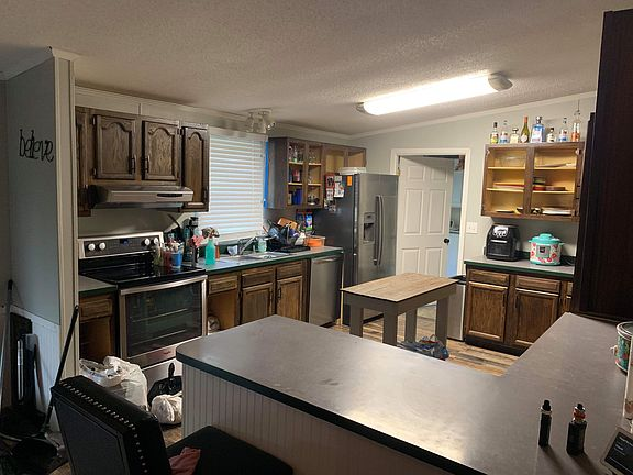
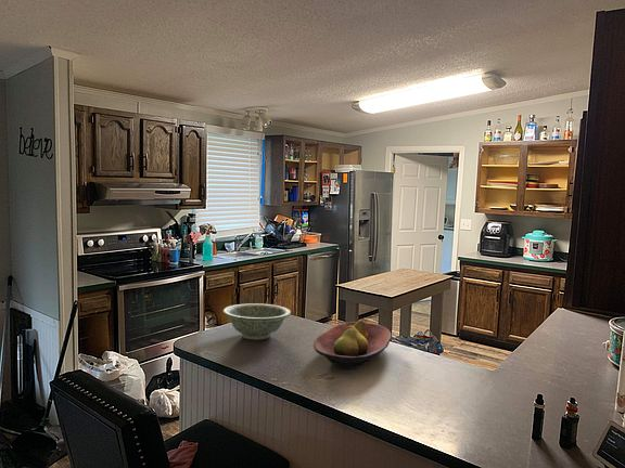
+ bowl (256, 322)
+ fruit bowl (354, 339)
